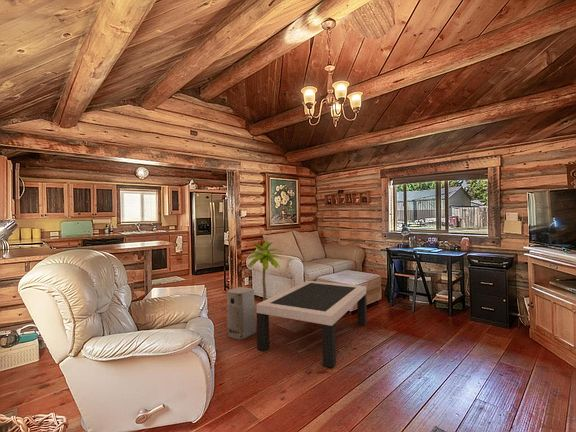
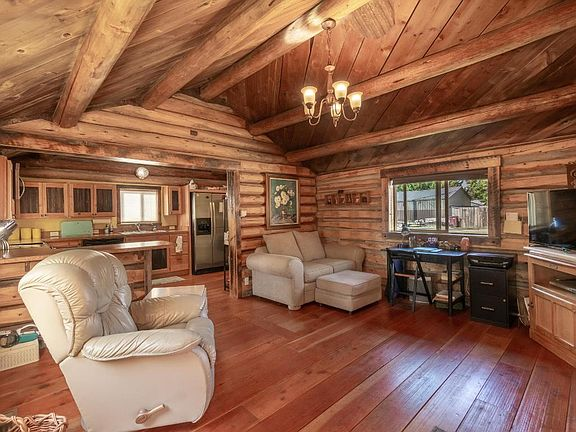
- palm tree (264, 275)
- coffee table (317, 314)
- air purifier (241, 312)
